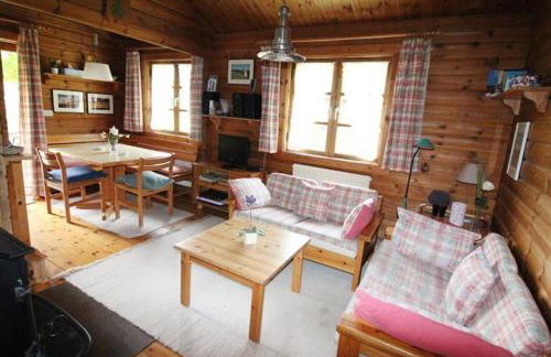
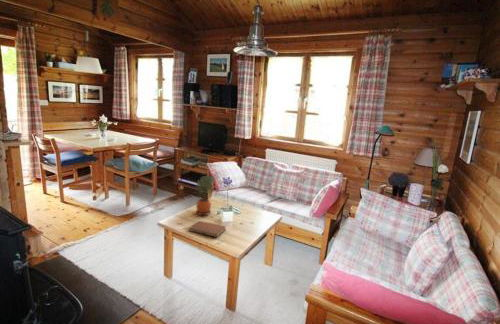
+ potted plant (204, 194)
+ notebook (207, 228)
